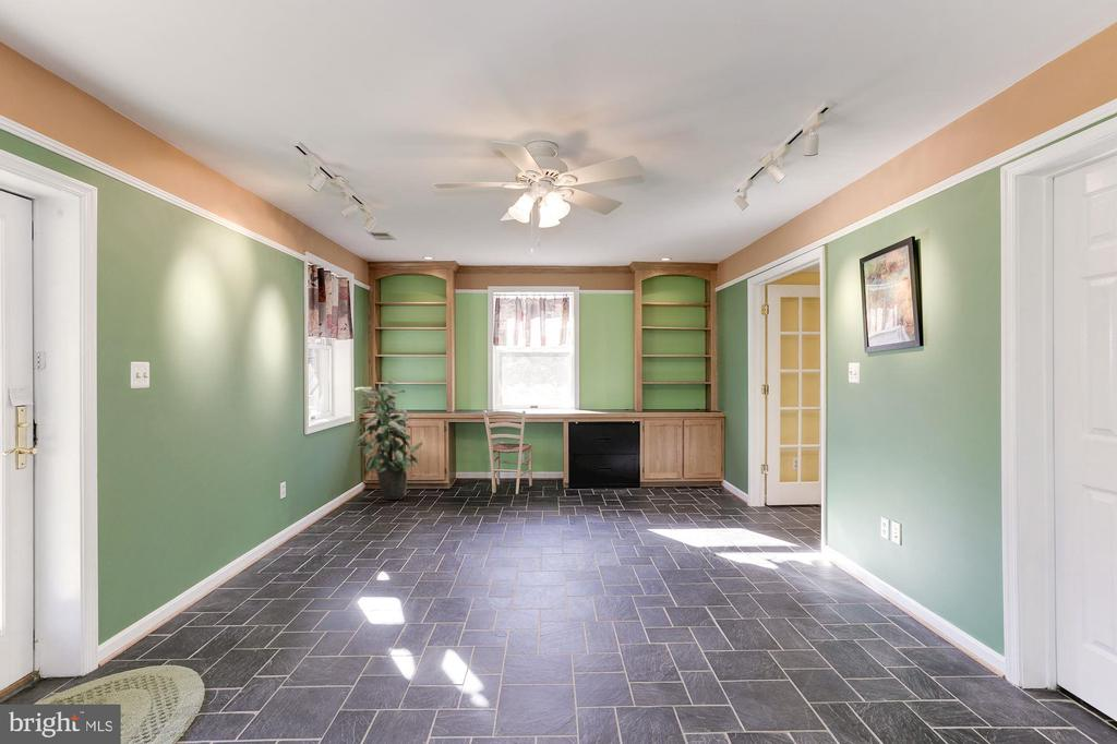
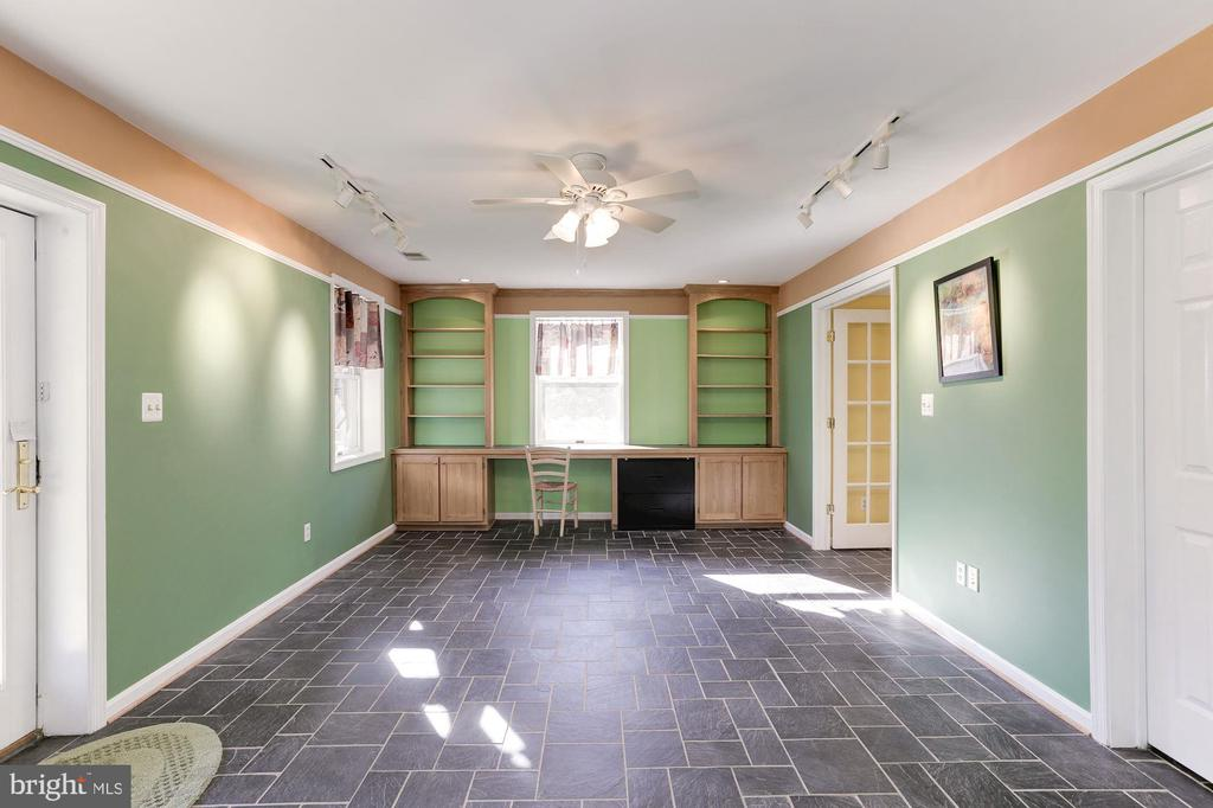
- indoor plant (386, 440)
